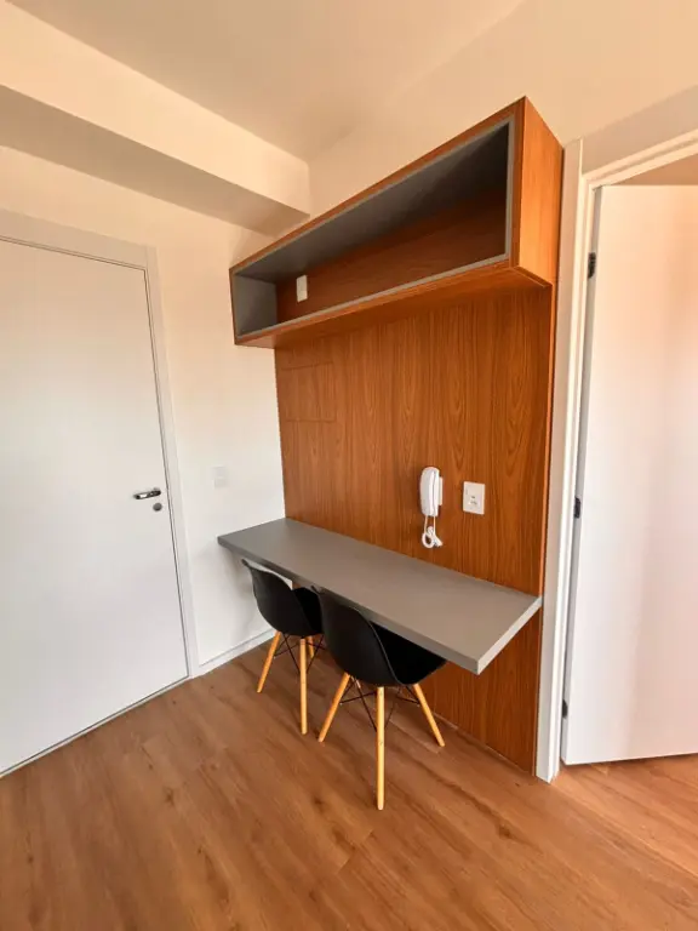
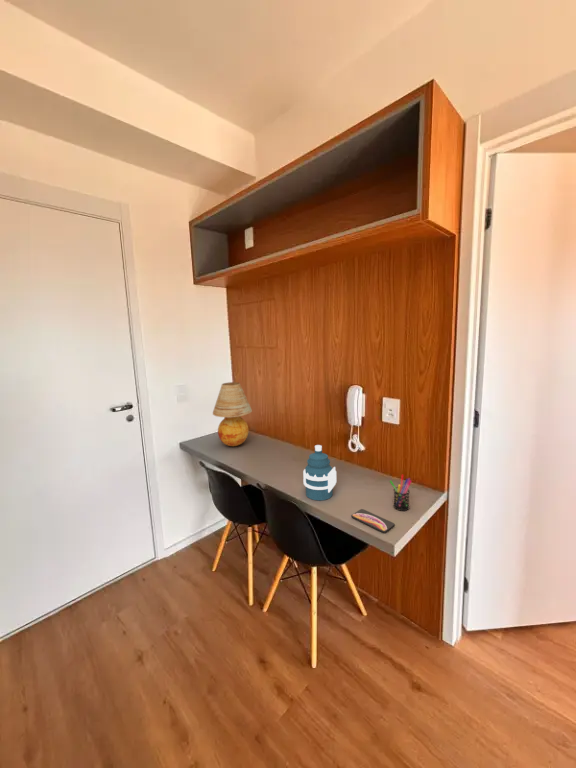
+ smartphone (372, 520)
+ pen holder (399, 491)
+ table lamp (232, 414)
+ water bottle (319, 470)
